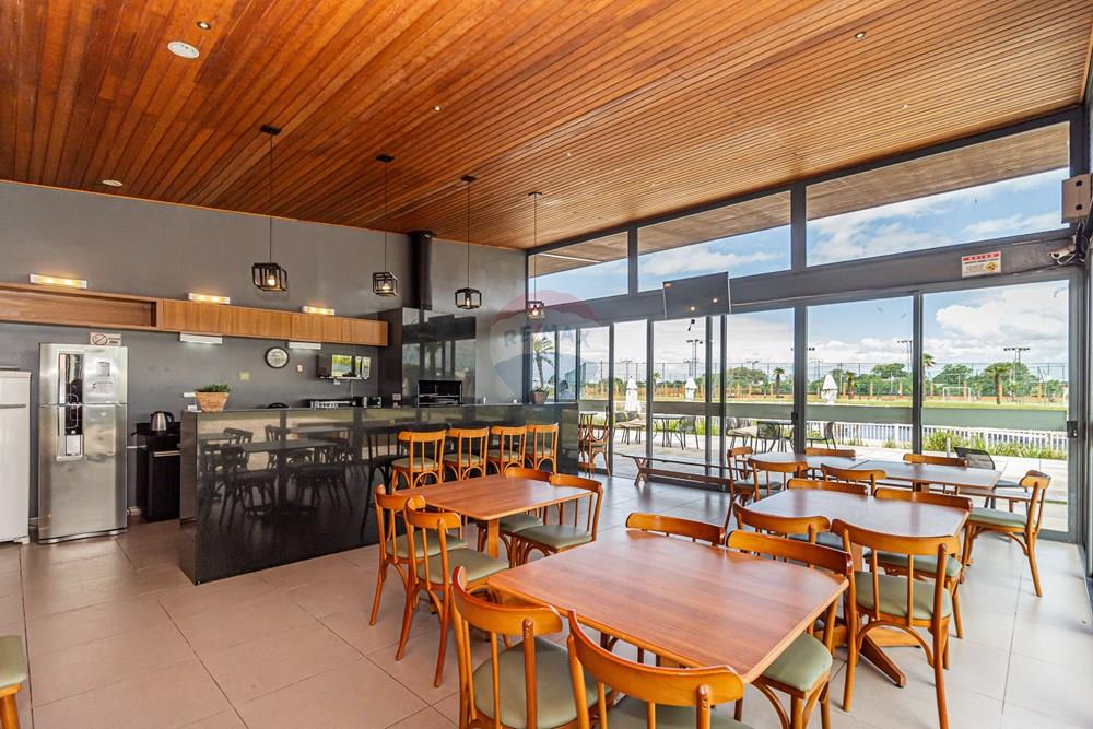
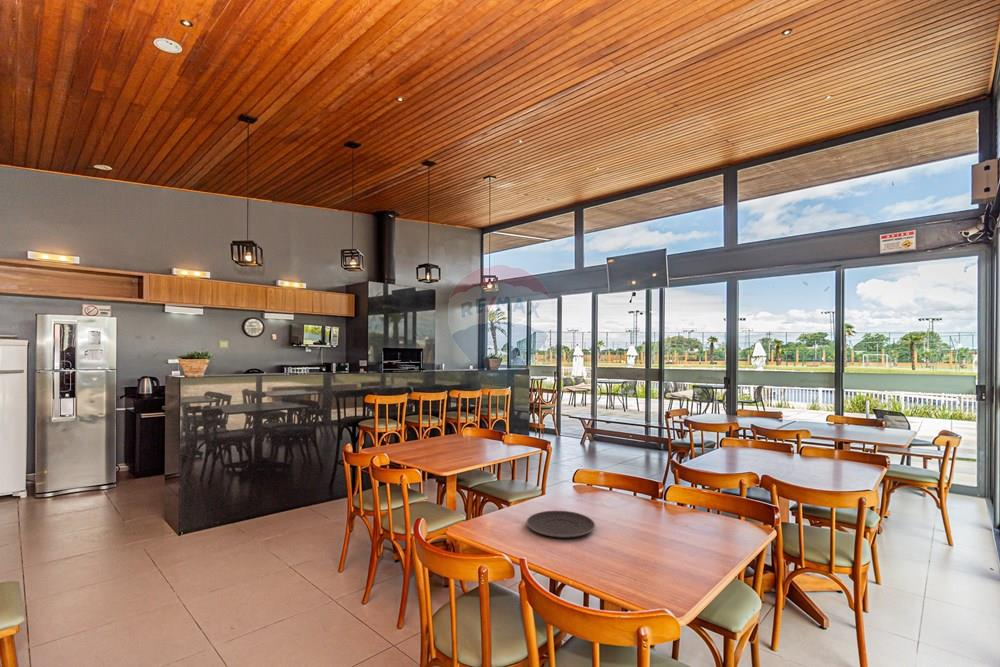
+ plate (560, 524)
